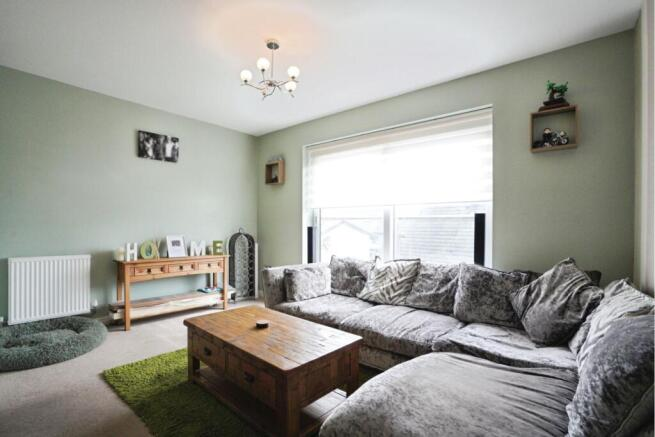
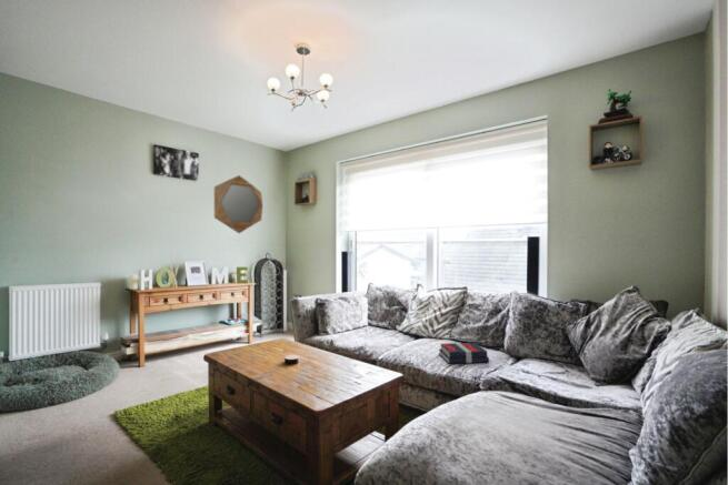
+ home mirror (240, 203)
+ book (462, 352)
